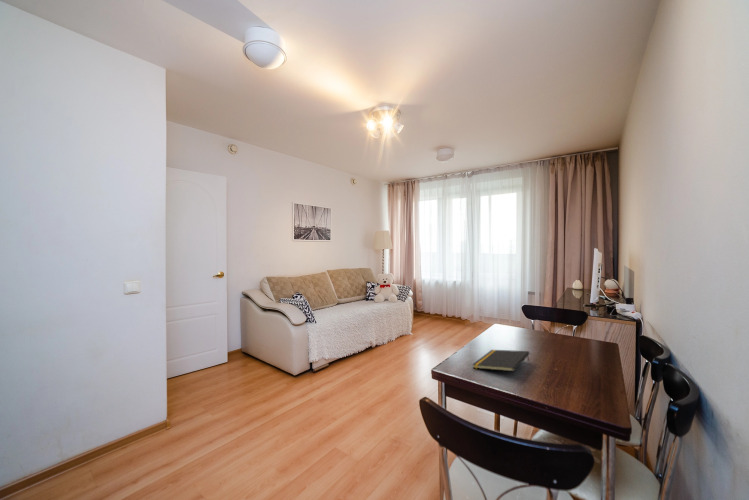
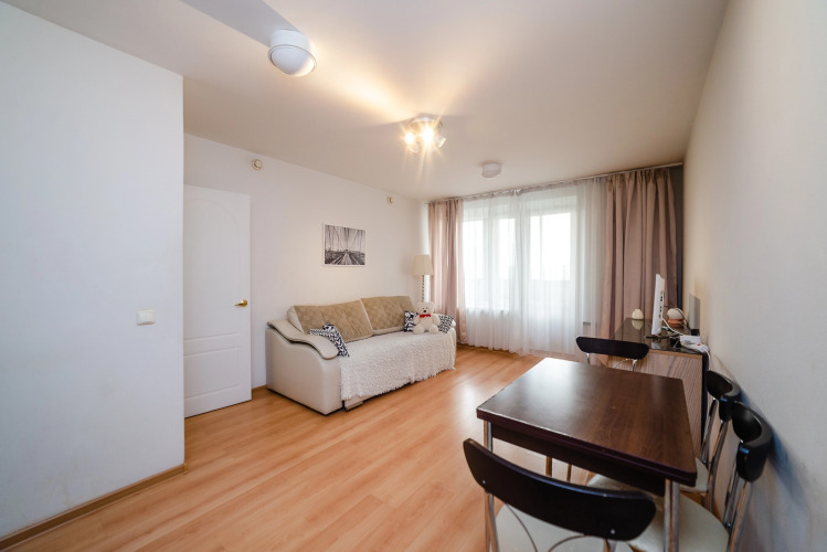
- notepad (501, 359)
